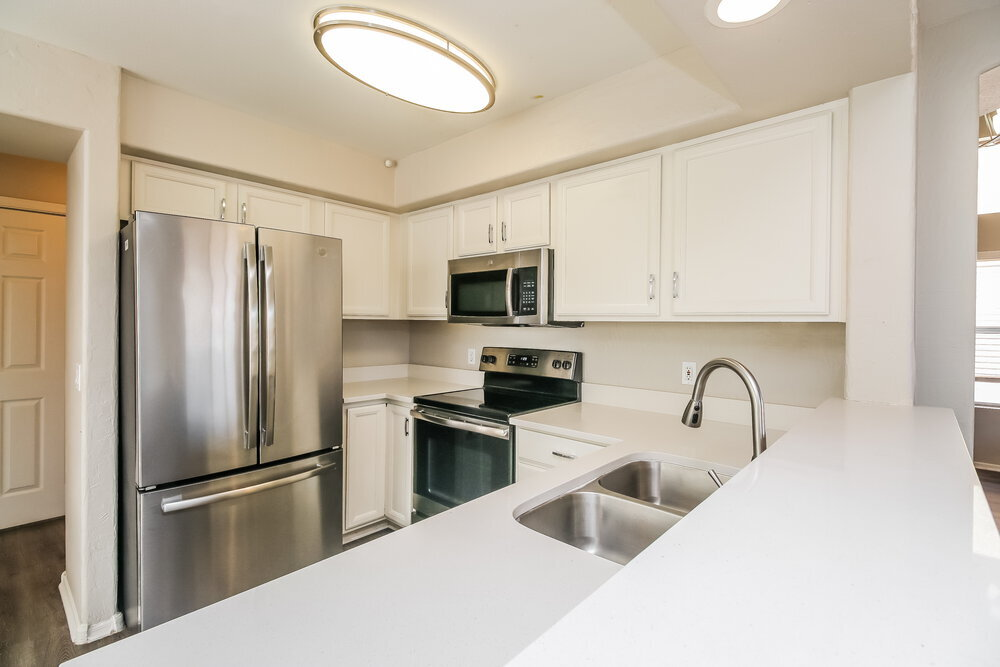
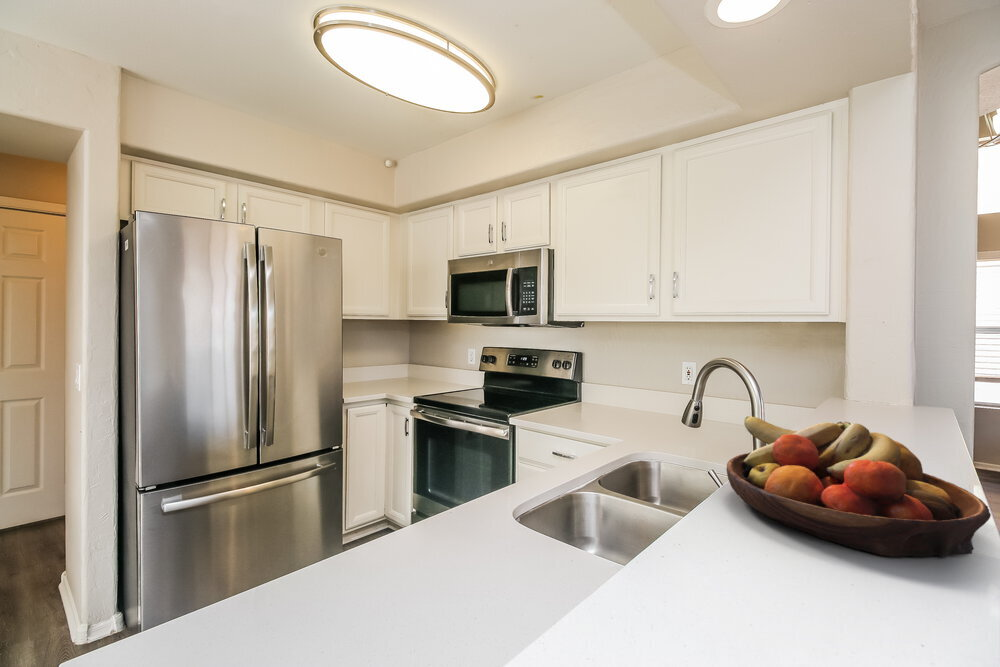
+ fruit bowl (837, 469)
